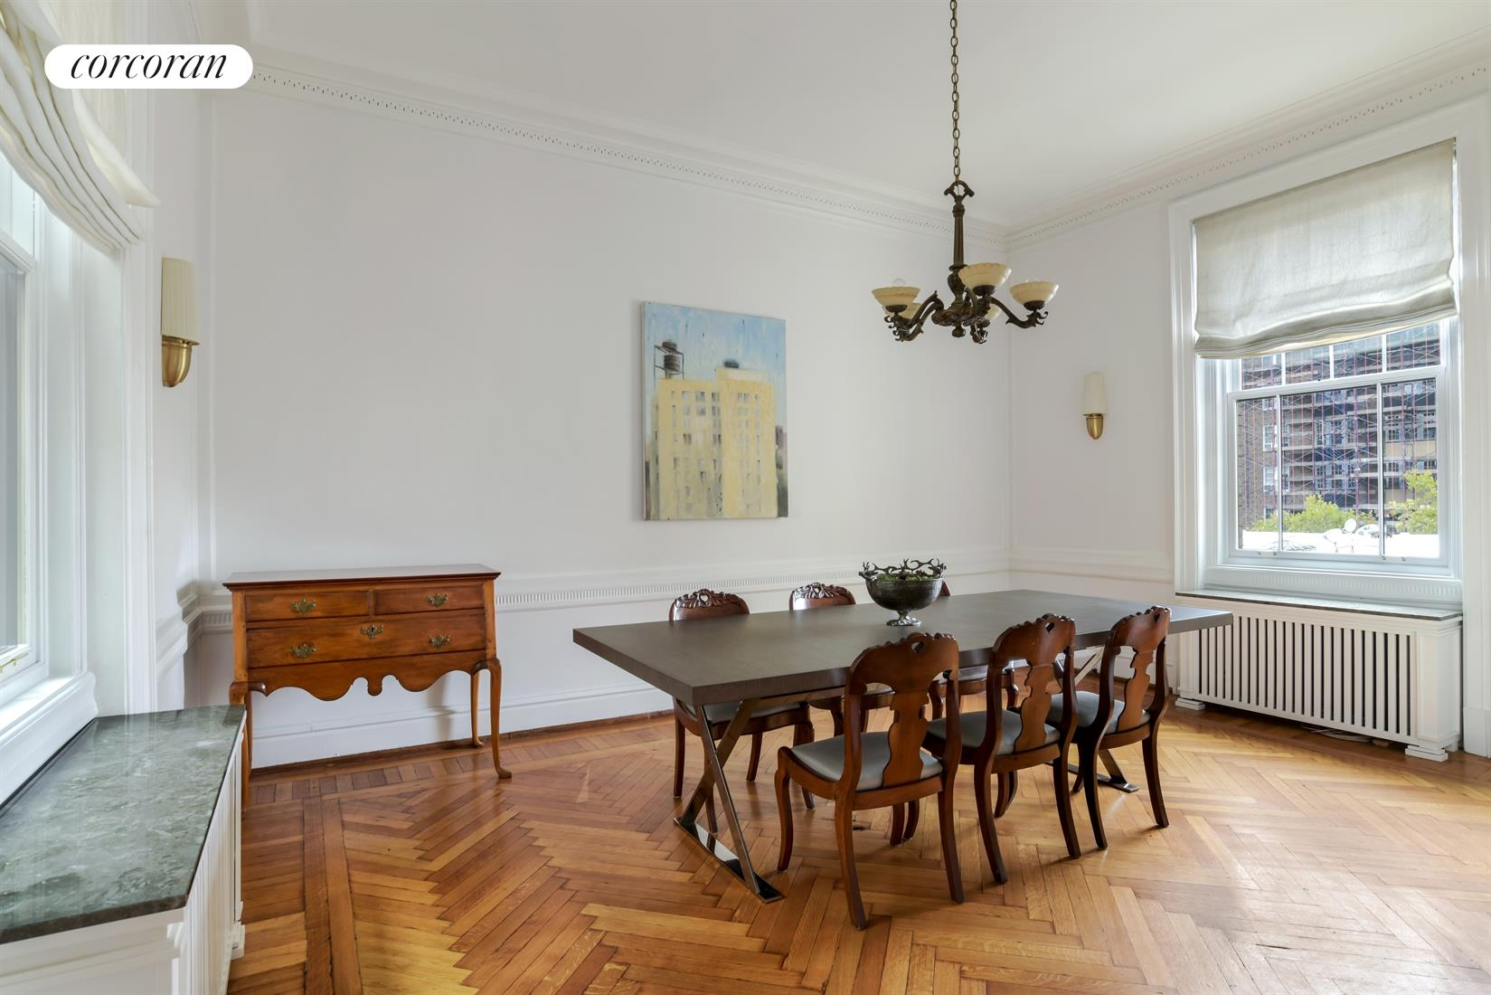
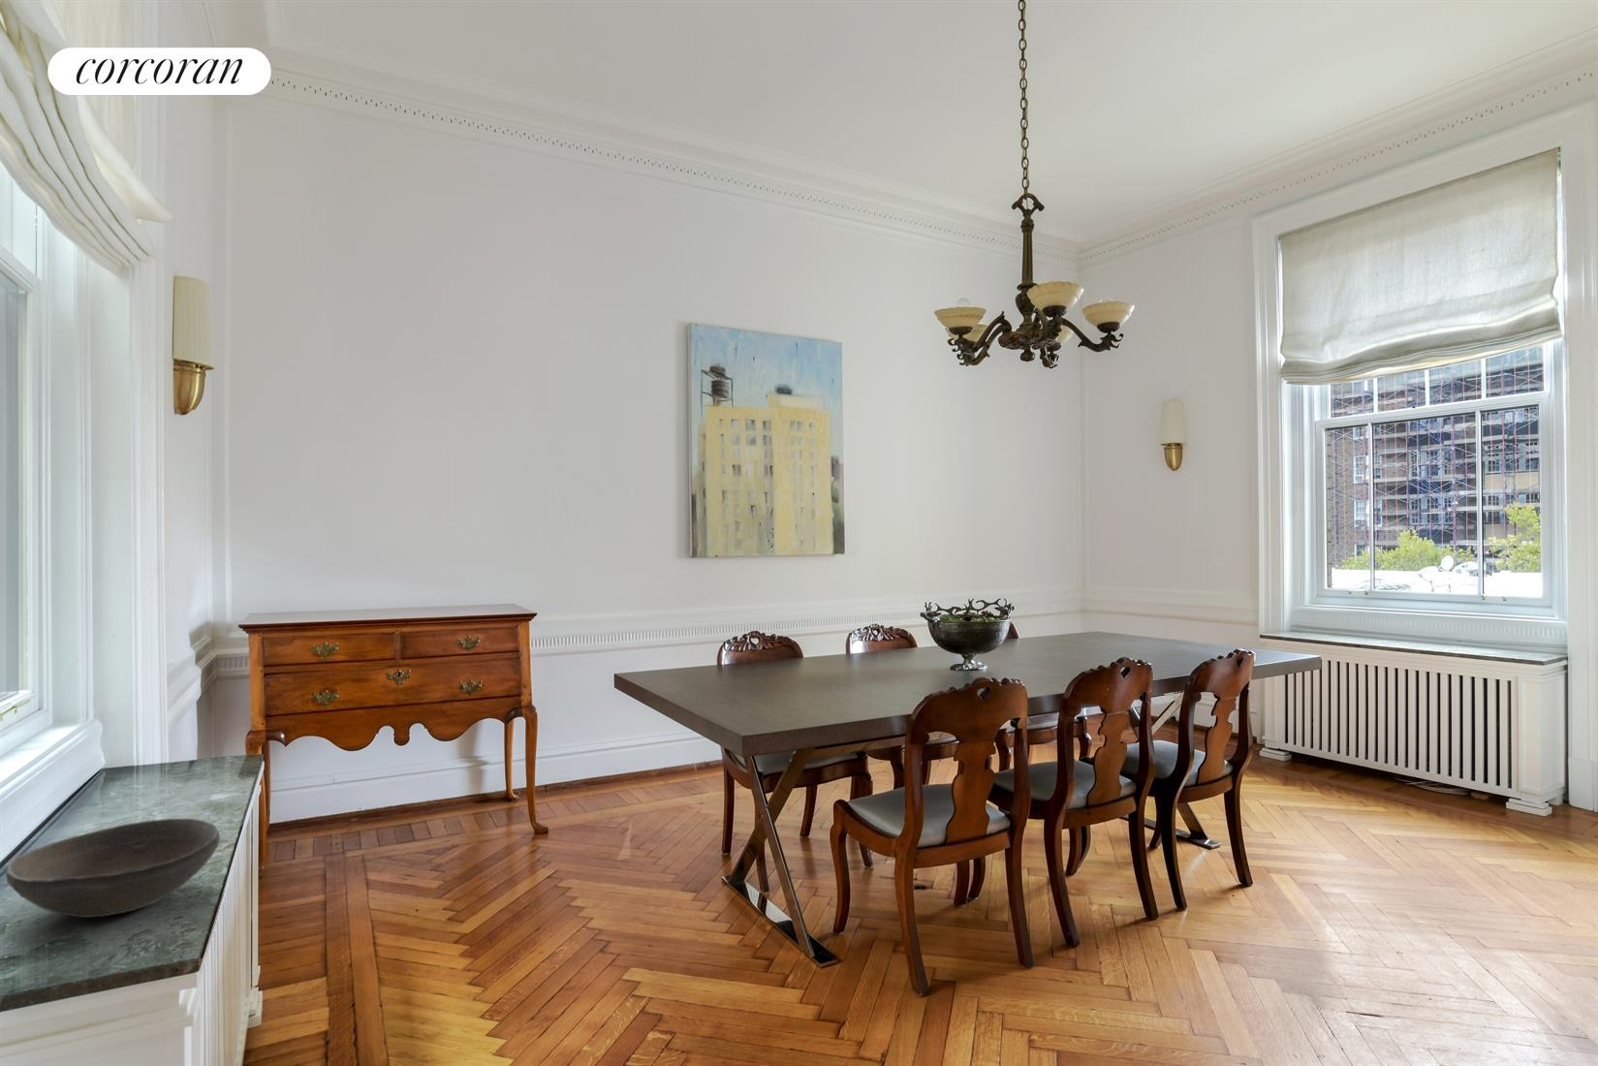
+ bowl (119, 874)
